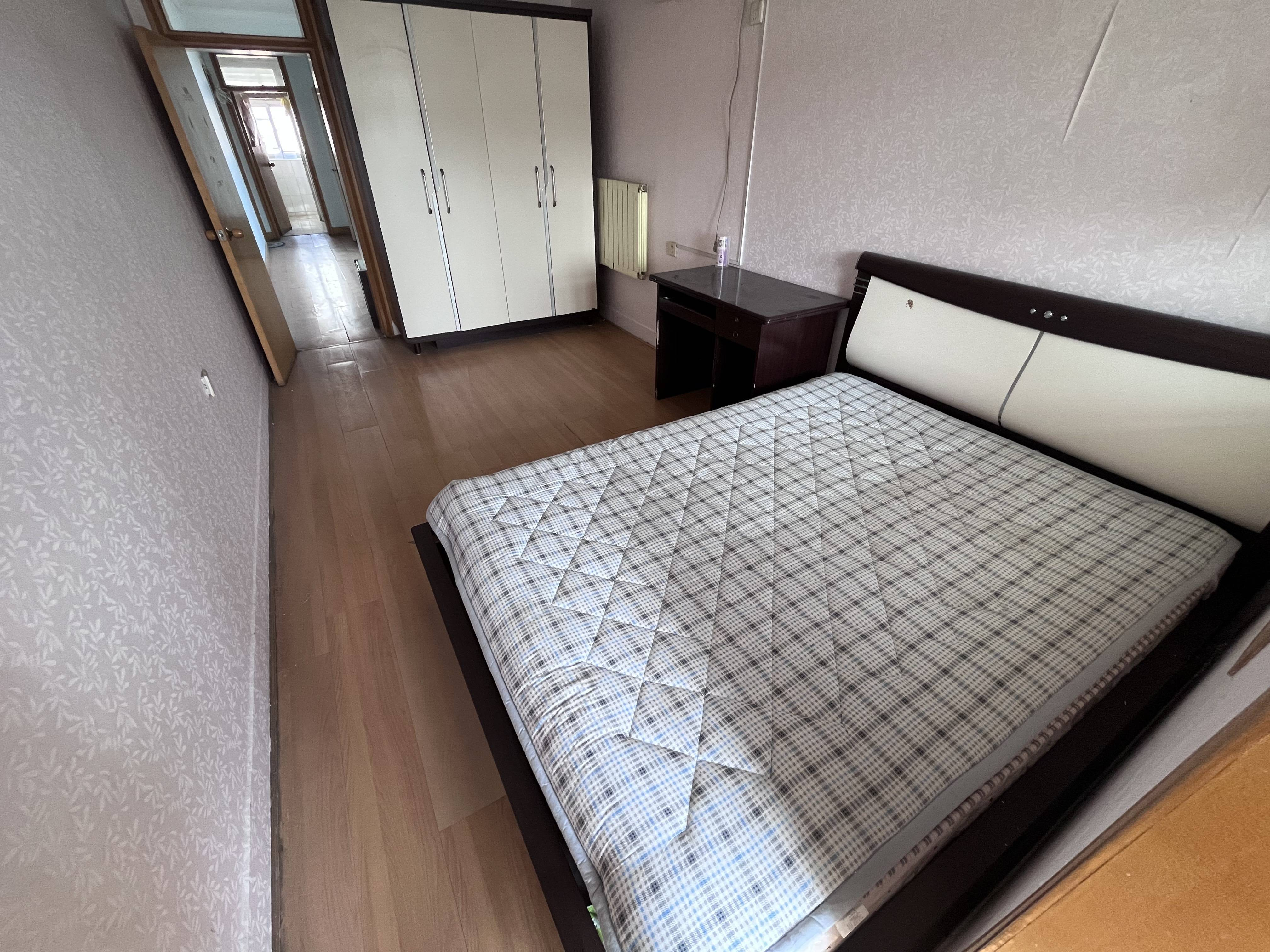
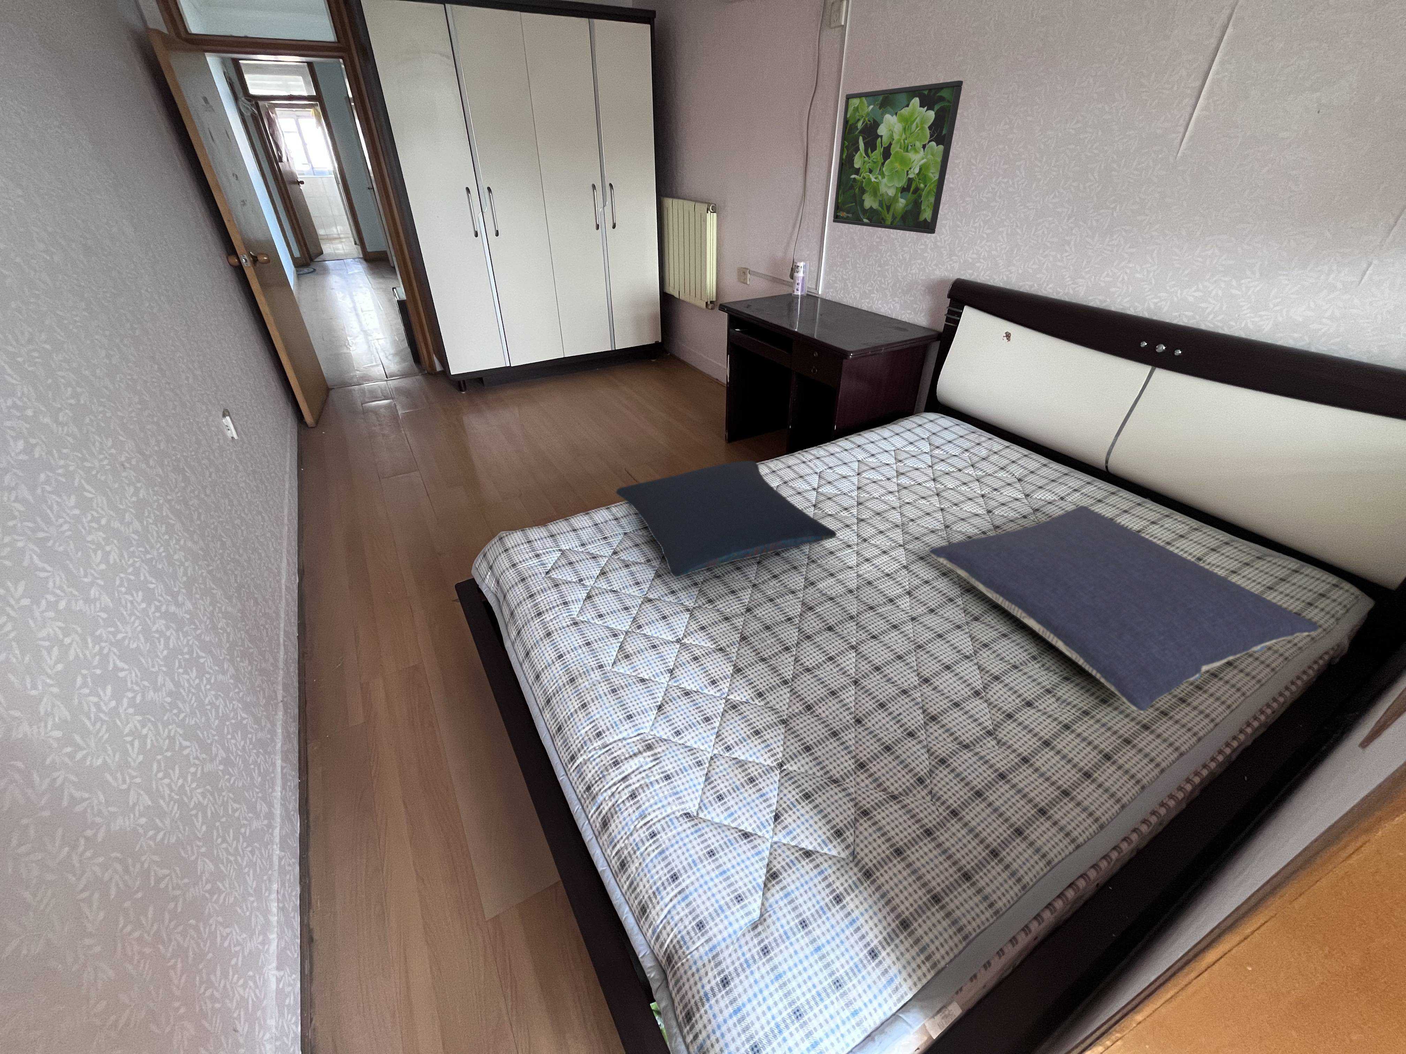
+ pillow (720, 512)
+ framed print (889, 162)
+ pillow (1105, 587)
